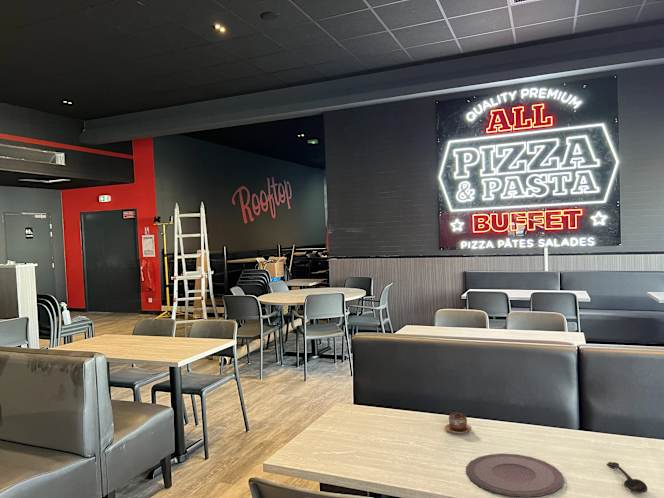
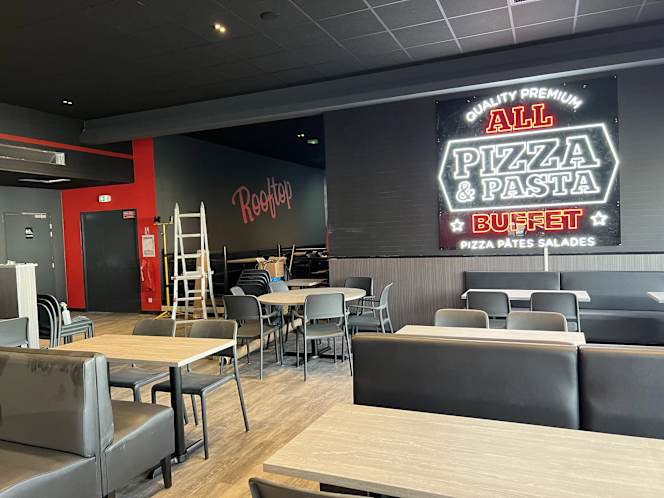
- spoon (626, 475)
- cup (458, 422)
- plate (513, 473)
